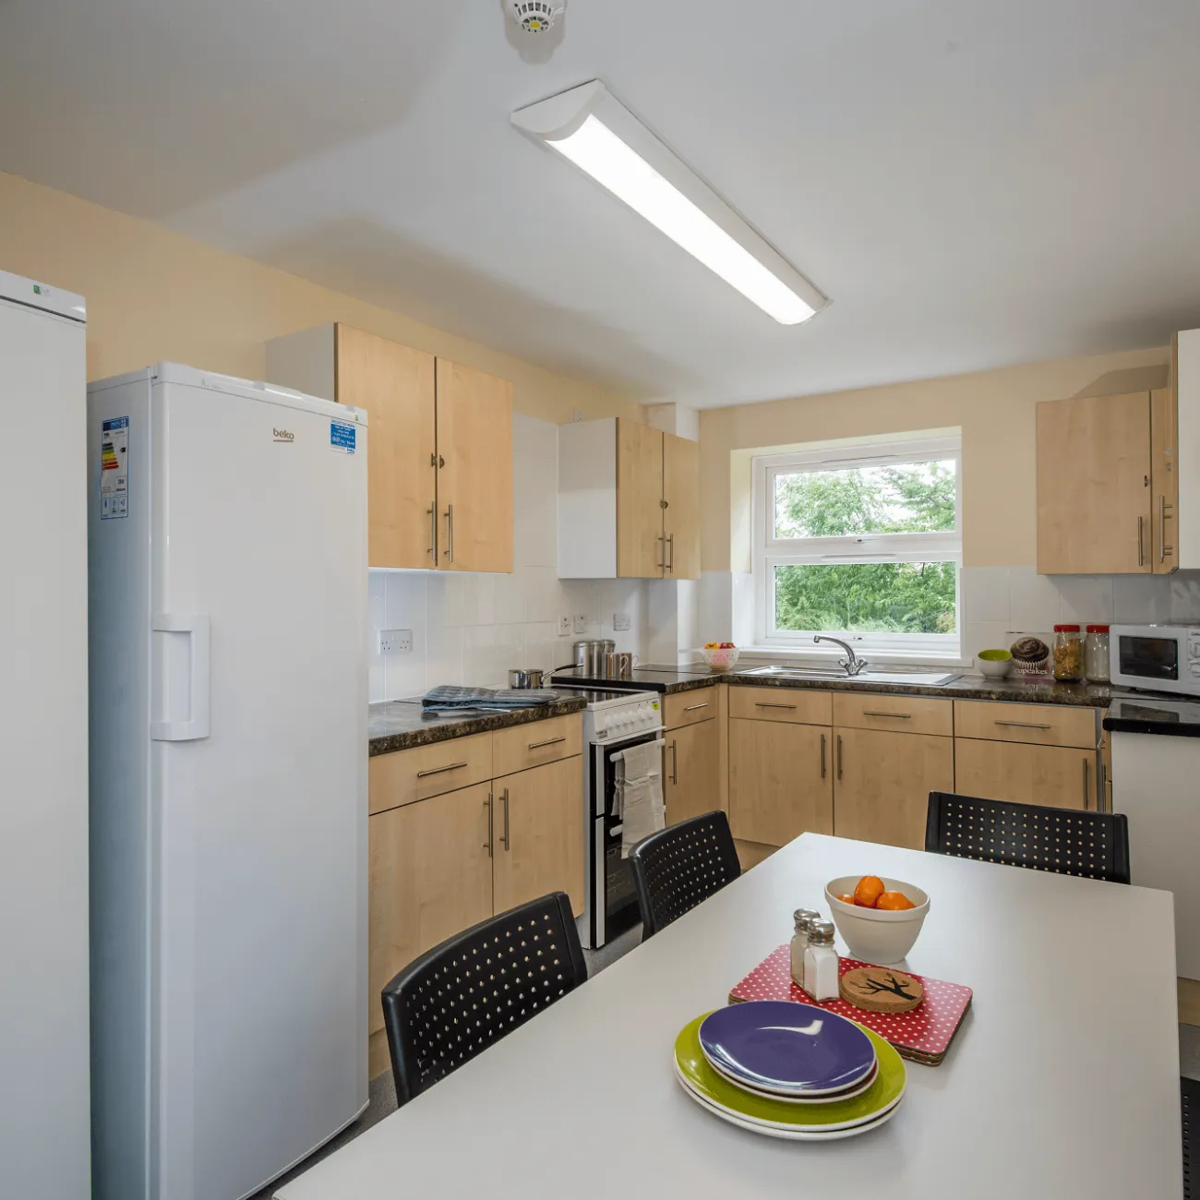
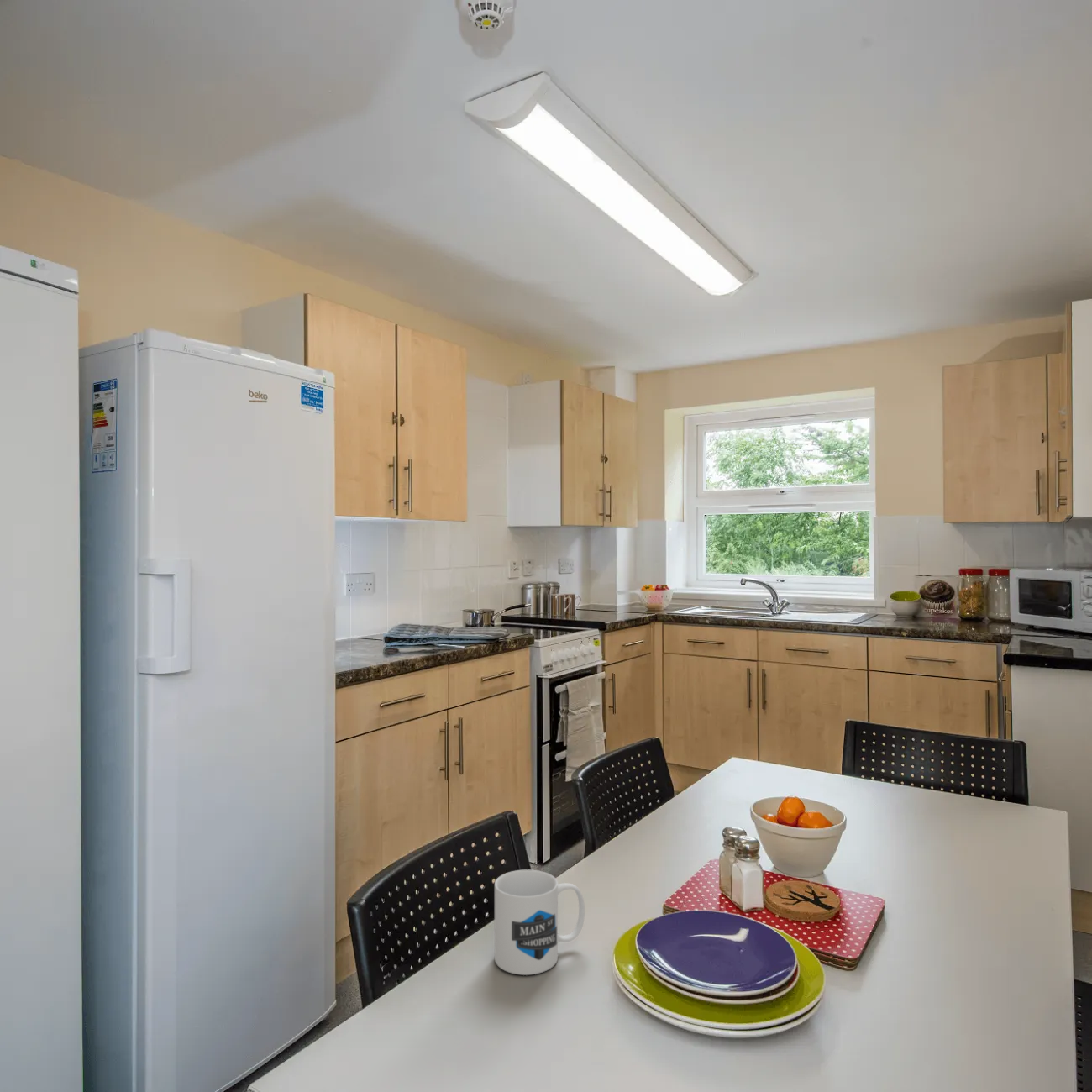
+ mug (537, 919)
